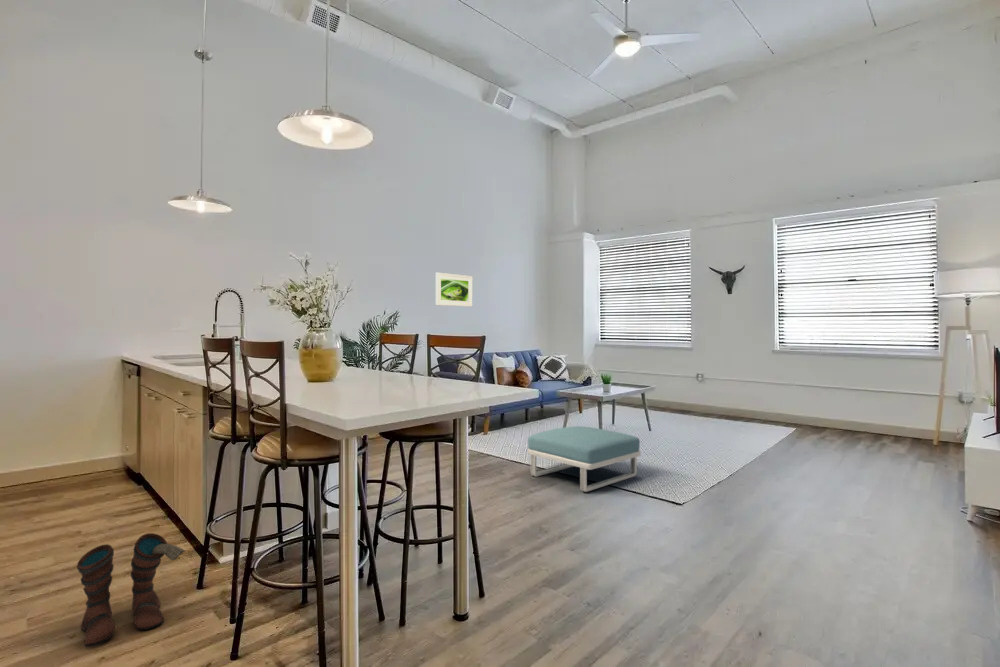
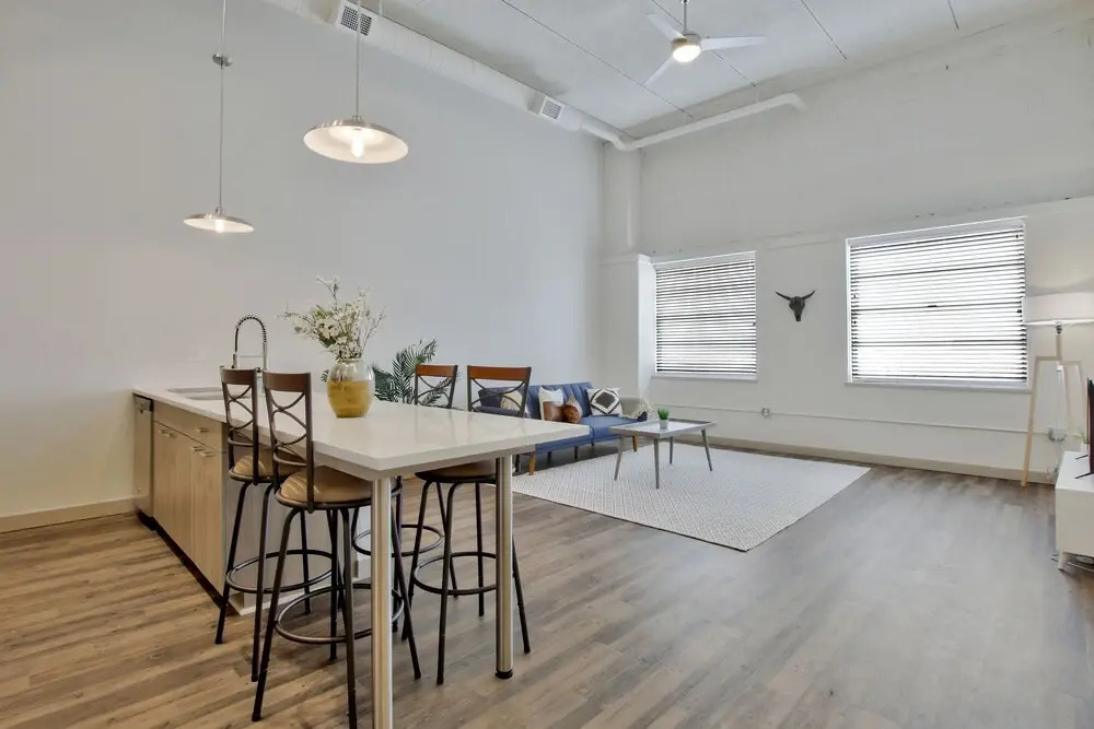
- boots (133, 580)
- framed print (454, 290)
- footstool (583, 453)
